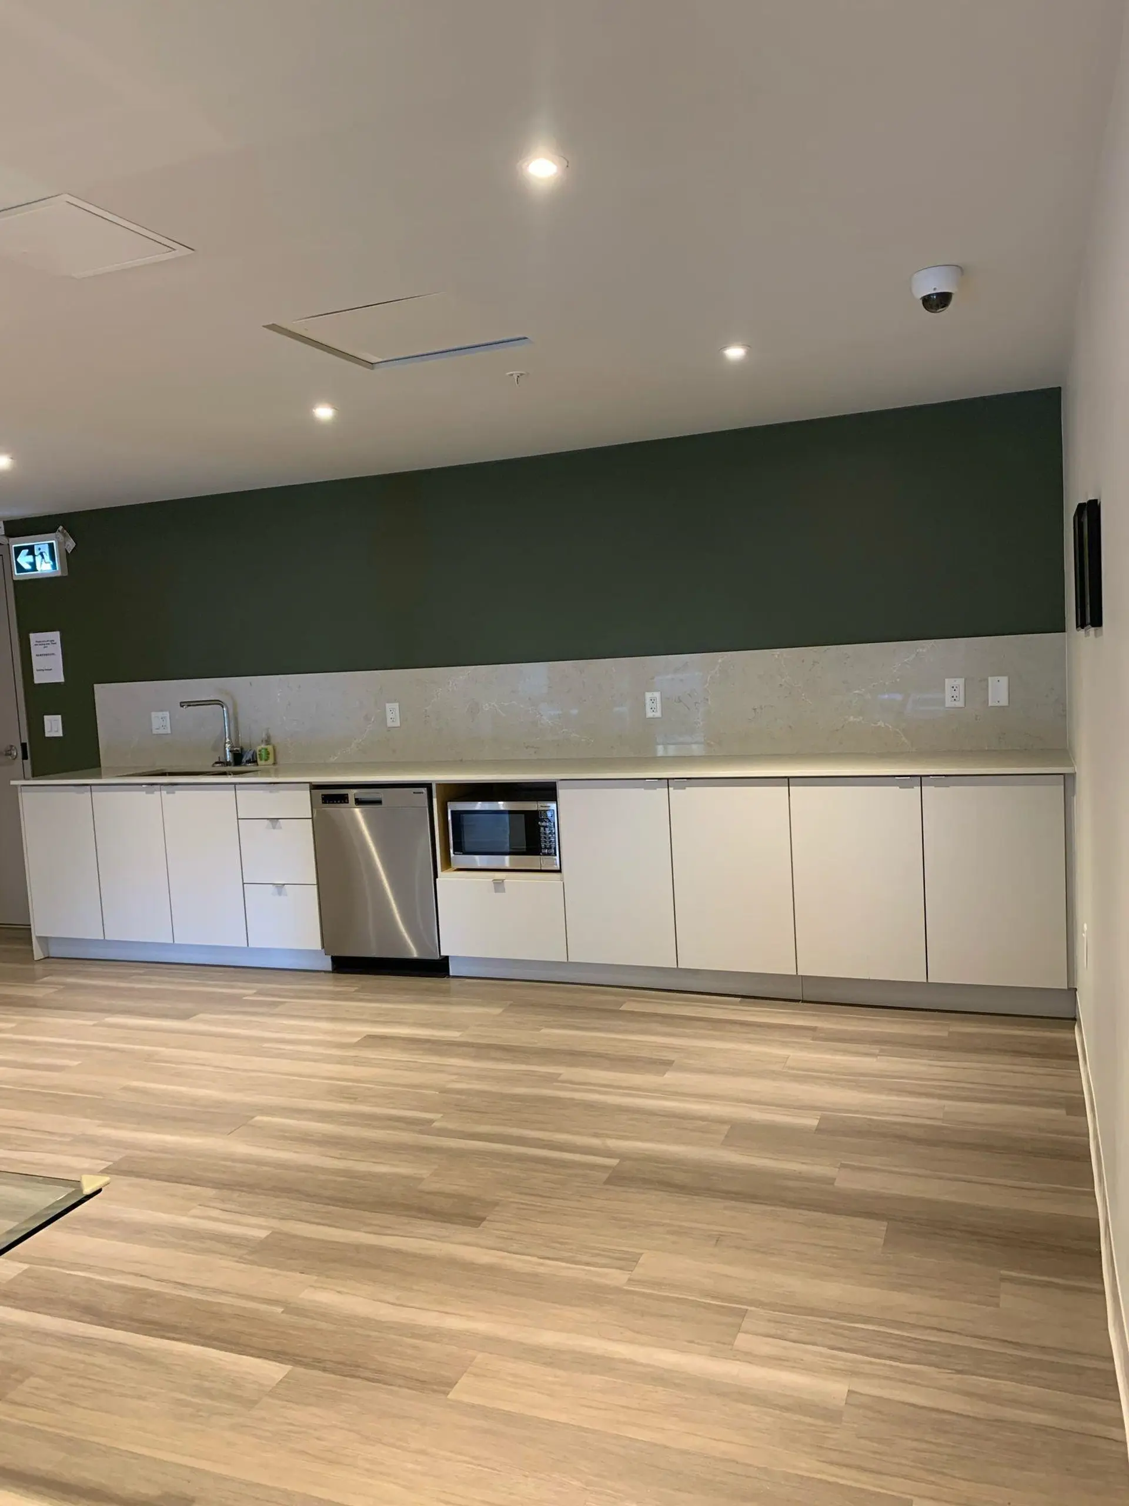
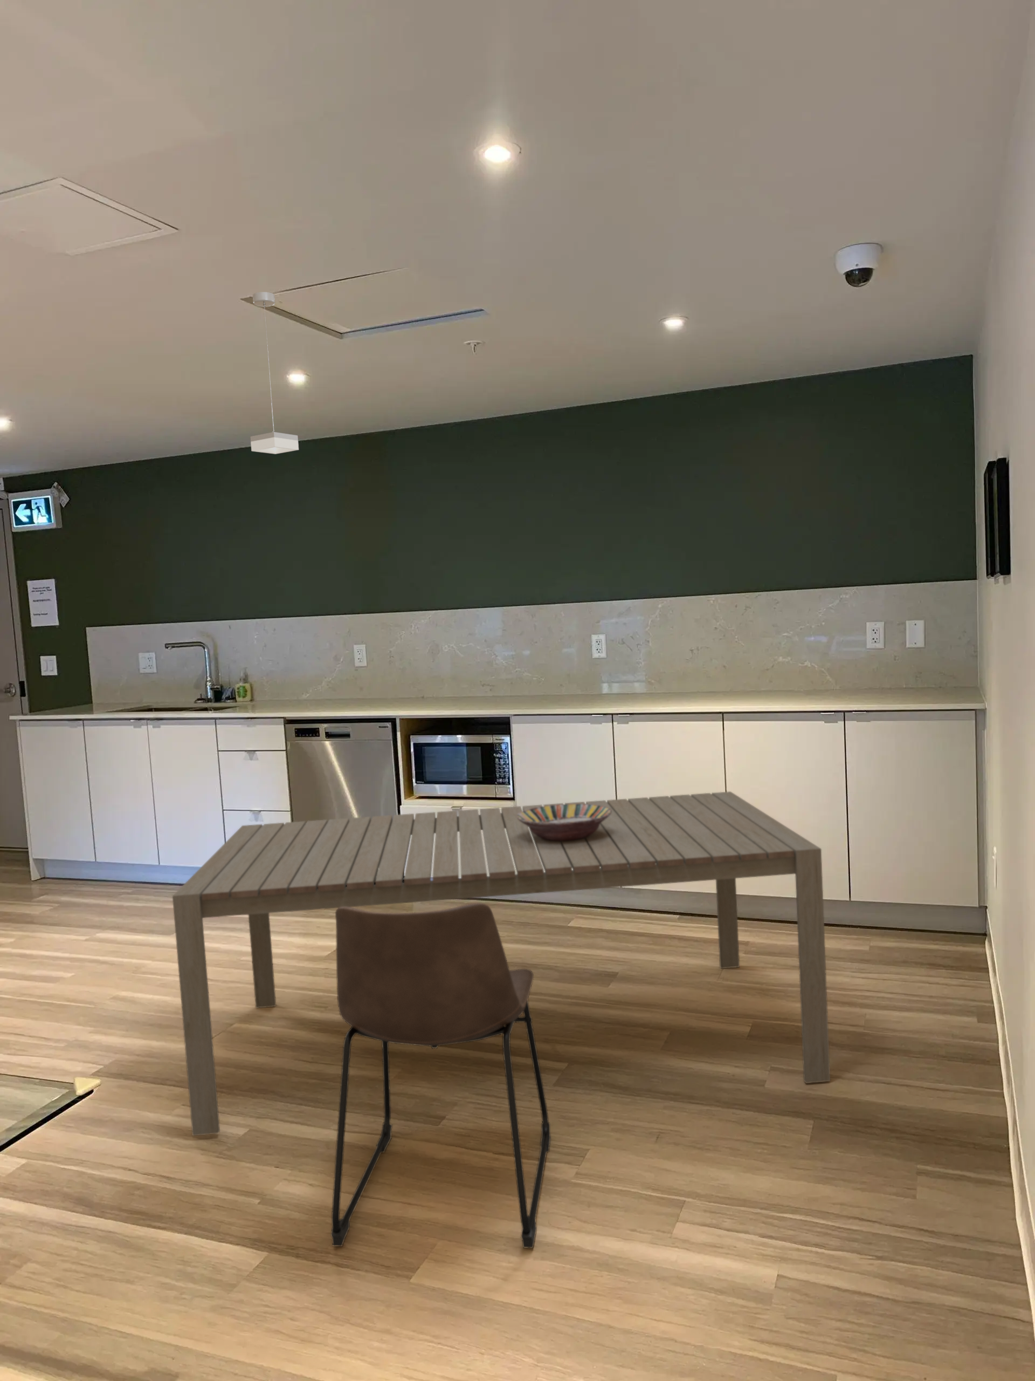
+ dining table (495, 896)
+ chair (439, 1036)
+ pendant lamp (269, 373)
+ serving bowl (564, 824)
